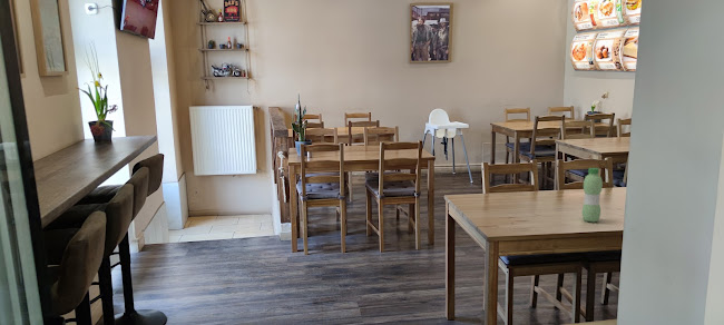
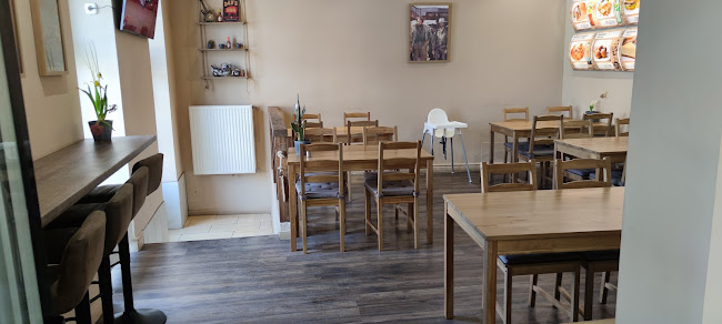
- water bottle (591, 195)
